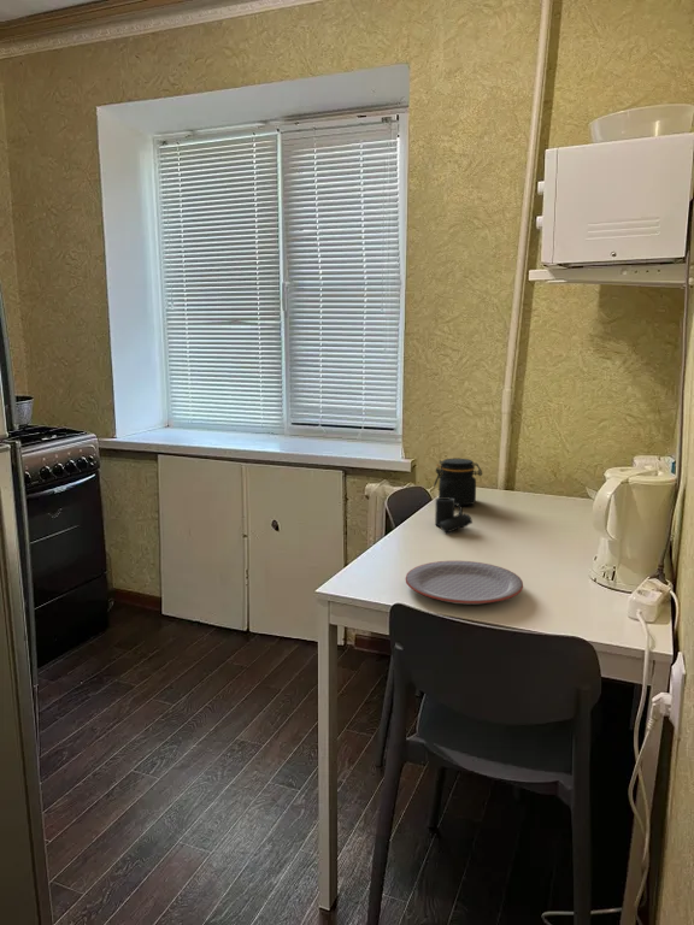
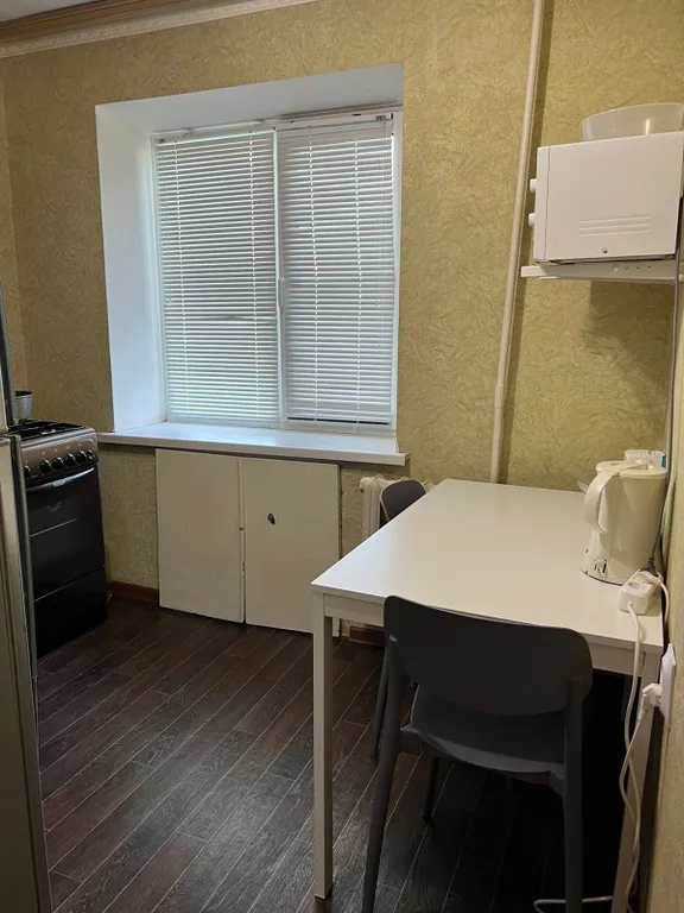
- plate (463, 583)
- coffee mug (452, 514)
- jar (458, 482)
